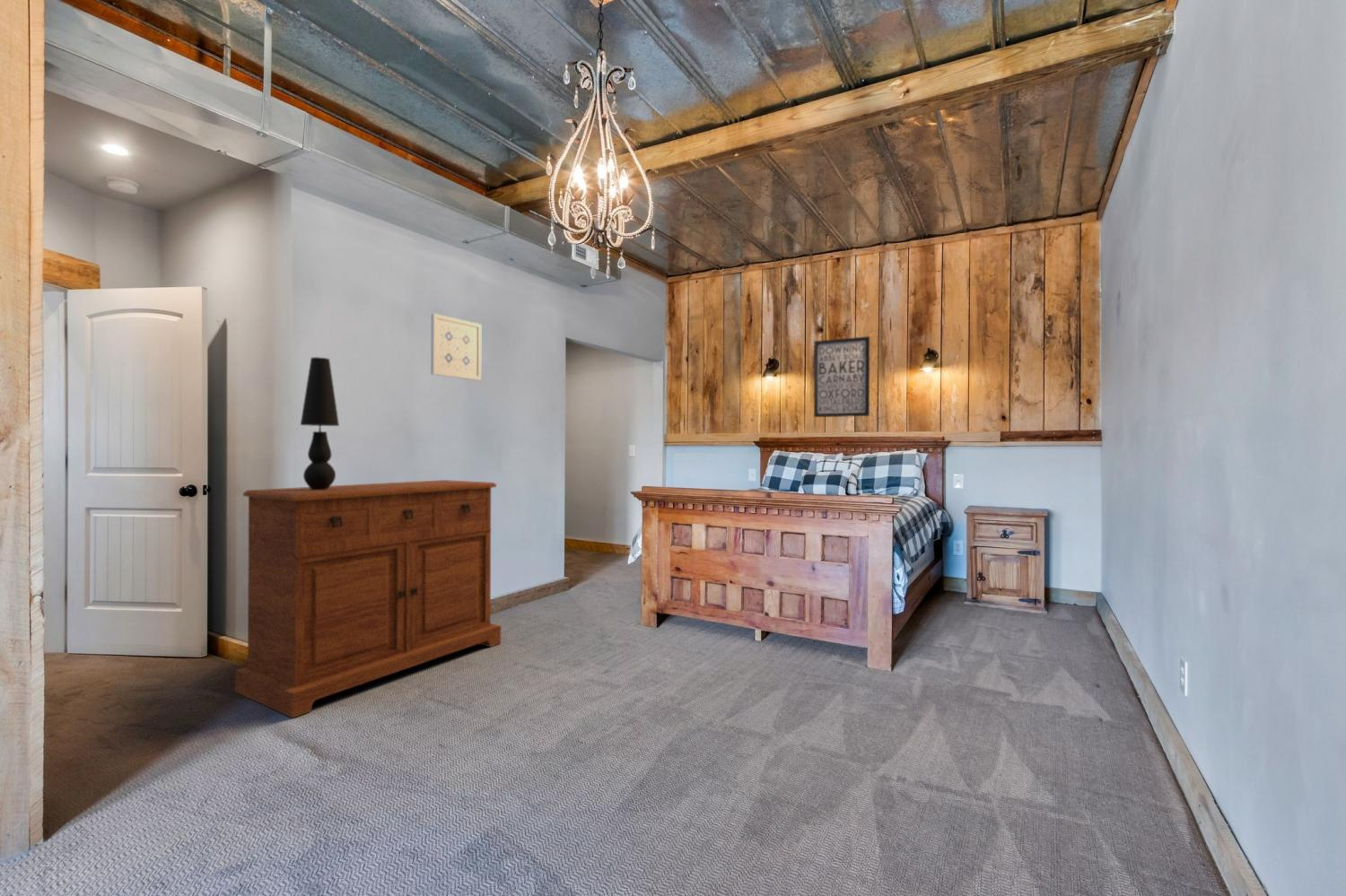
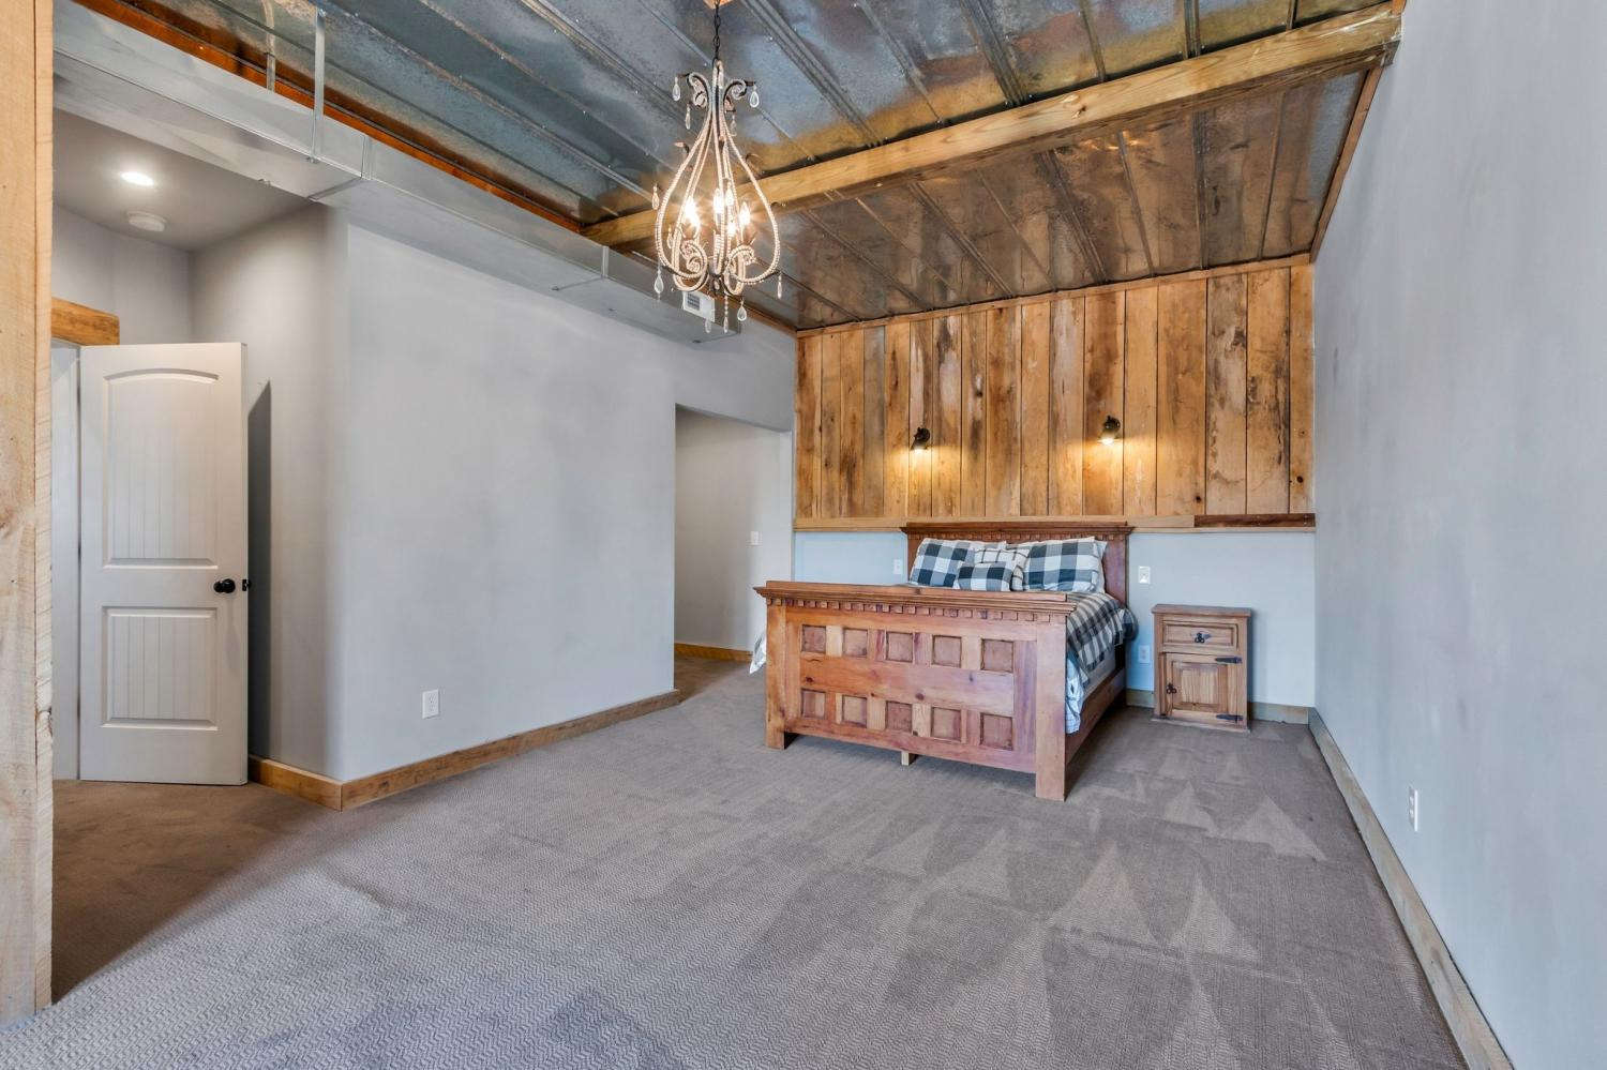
- sideboard (383, 575)
- wall art (841, 378)
- wall art (457, 348)
- table lamp (319, 423)
